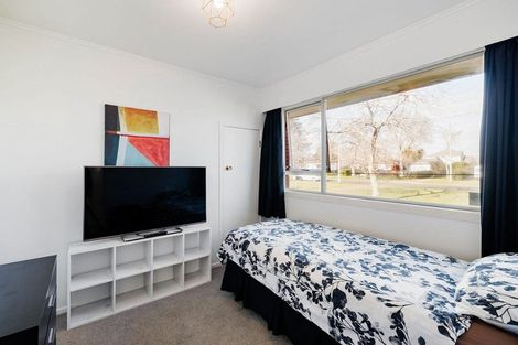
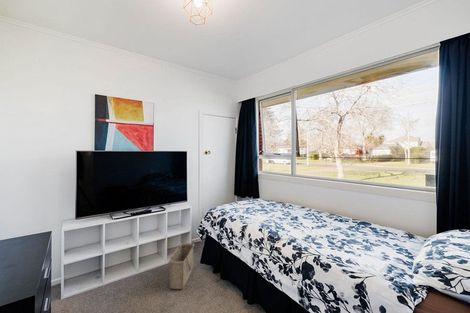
+ basket (182, 264)
